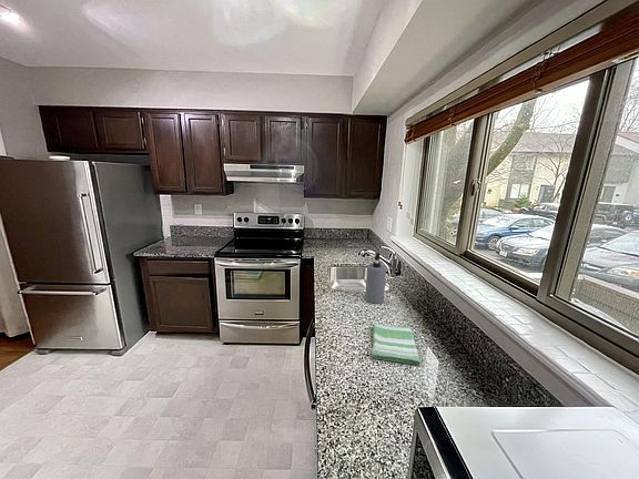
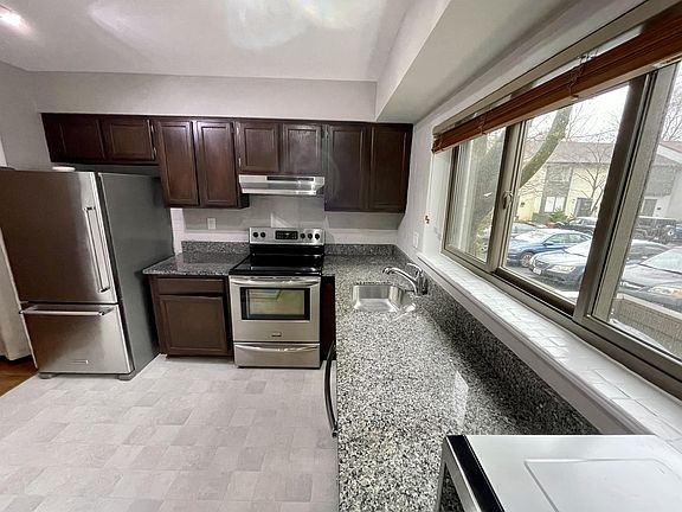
- soap dispenser (374, 277)
- dish towel (393, 342)
